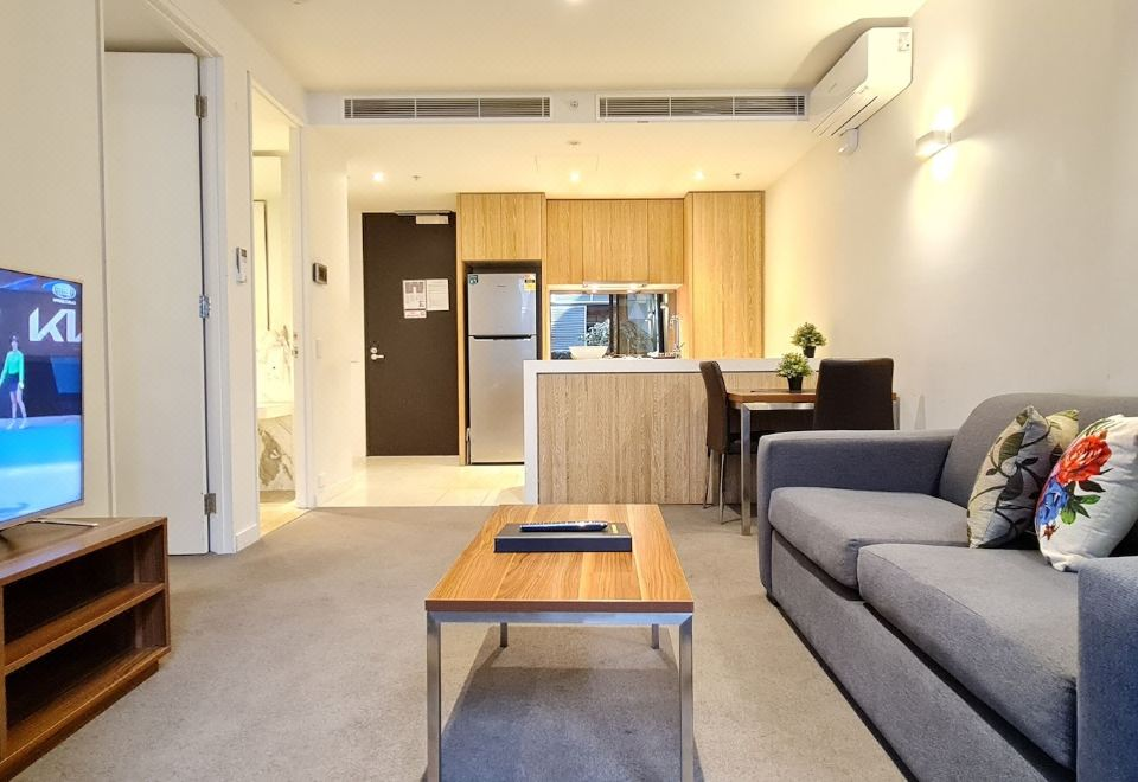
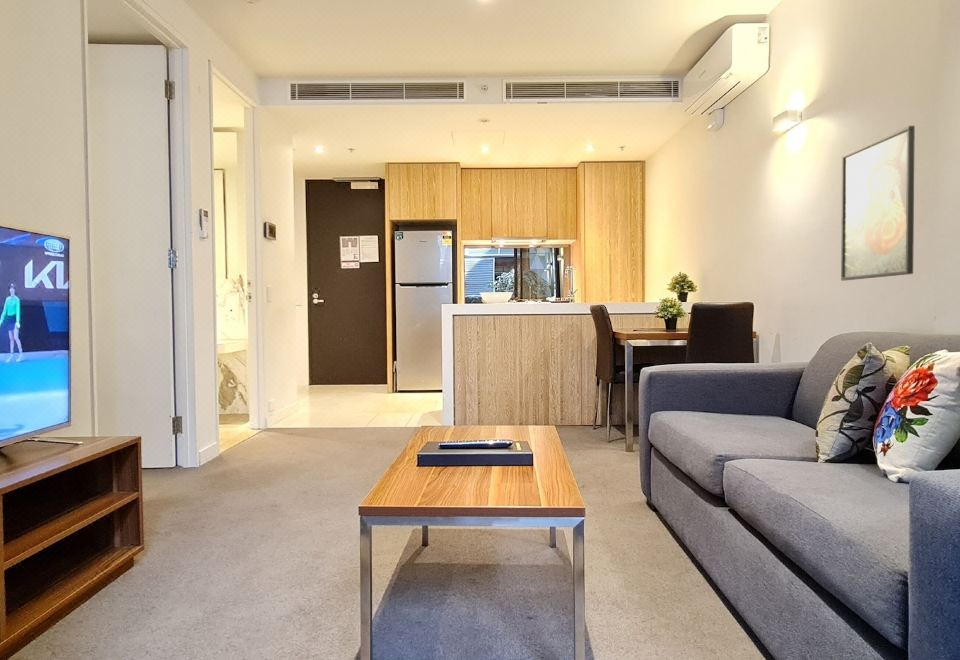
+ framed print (874, 210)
